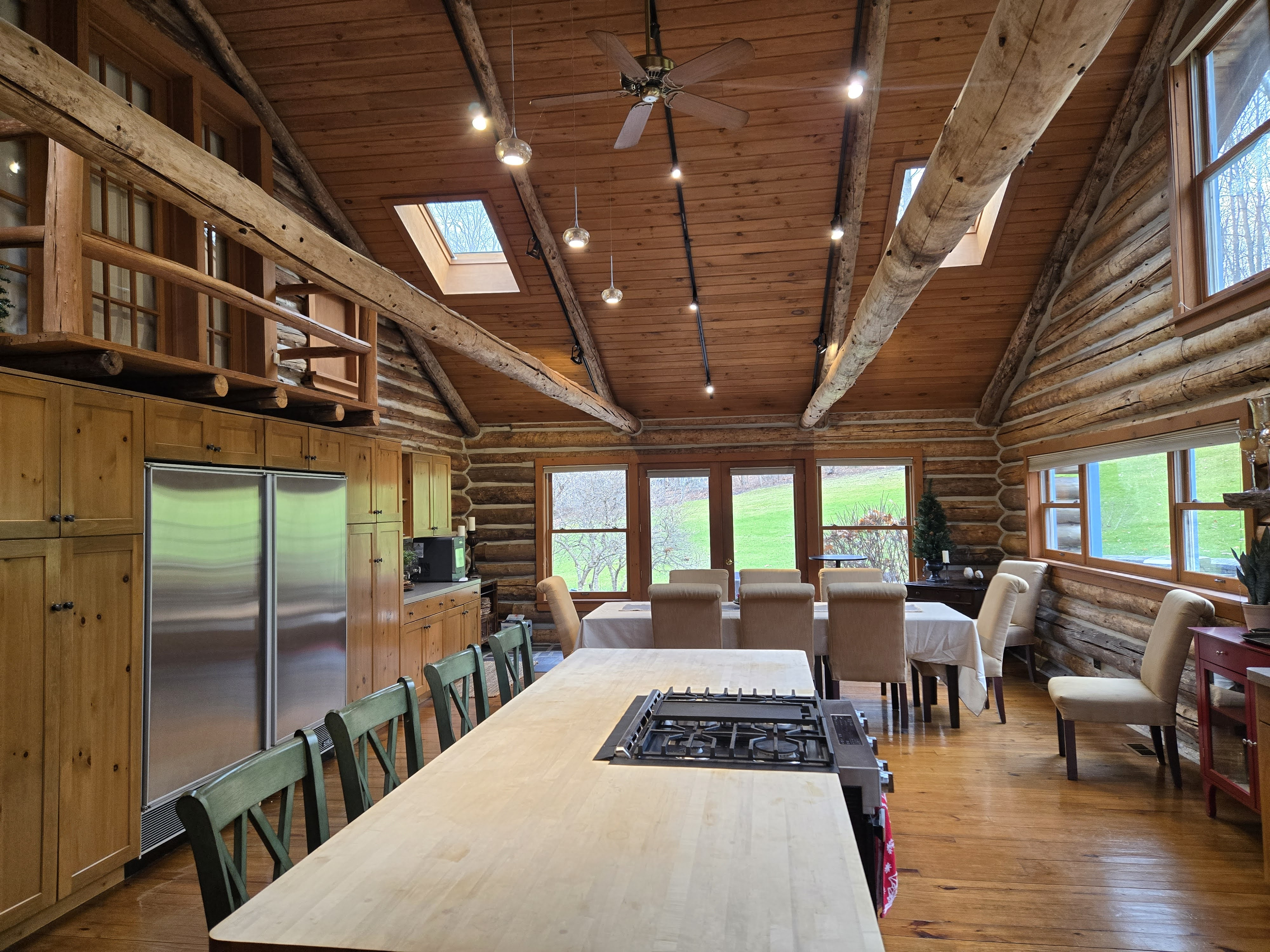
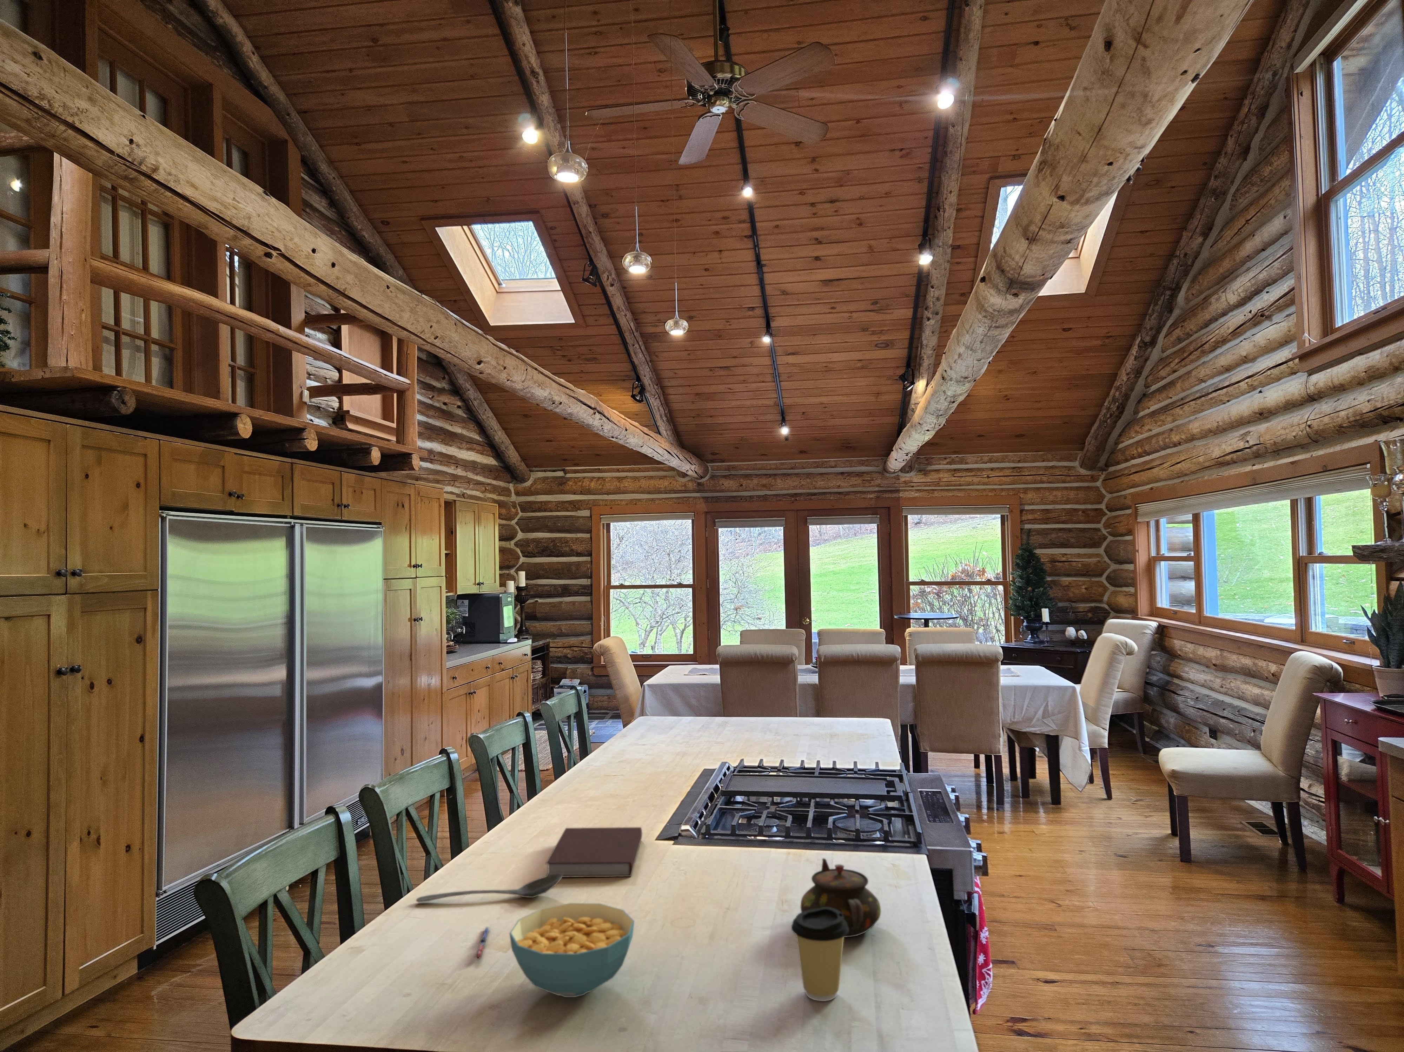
+ coffee cup (820, 954)
+ cereal bowl (573, 957)
+ notebook (597, 851)
+ pen (483, 941)
+ stirrer (490, 890)
+ teapot (839, 895)
